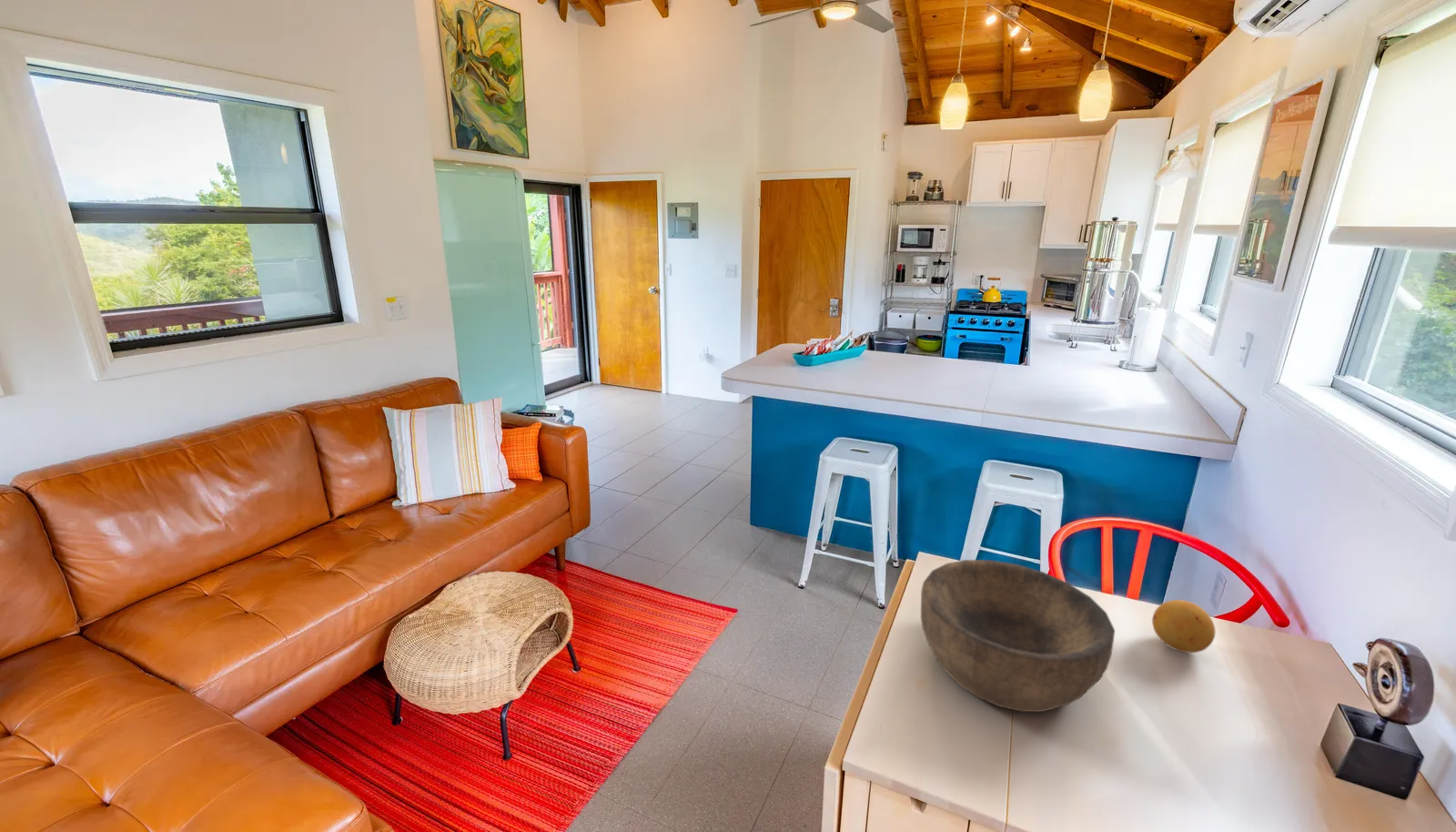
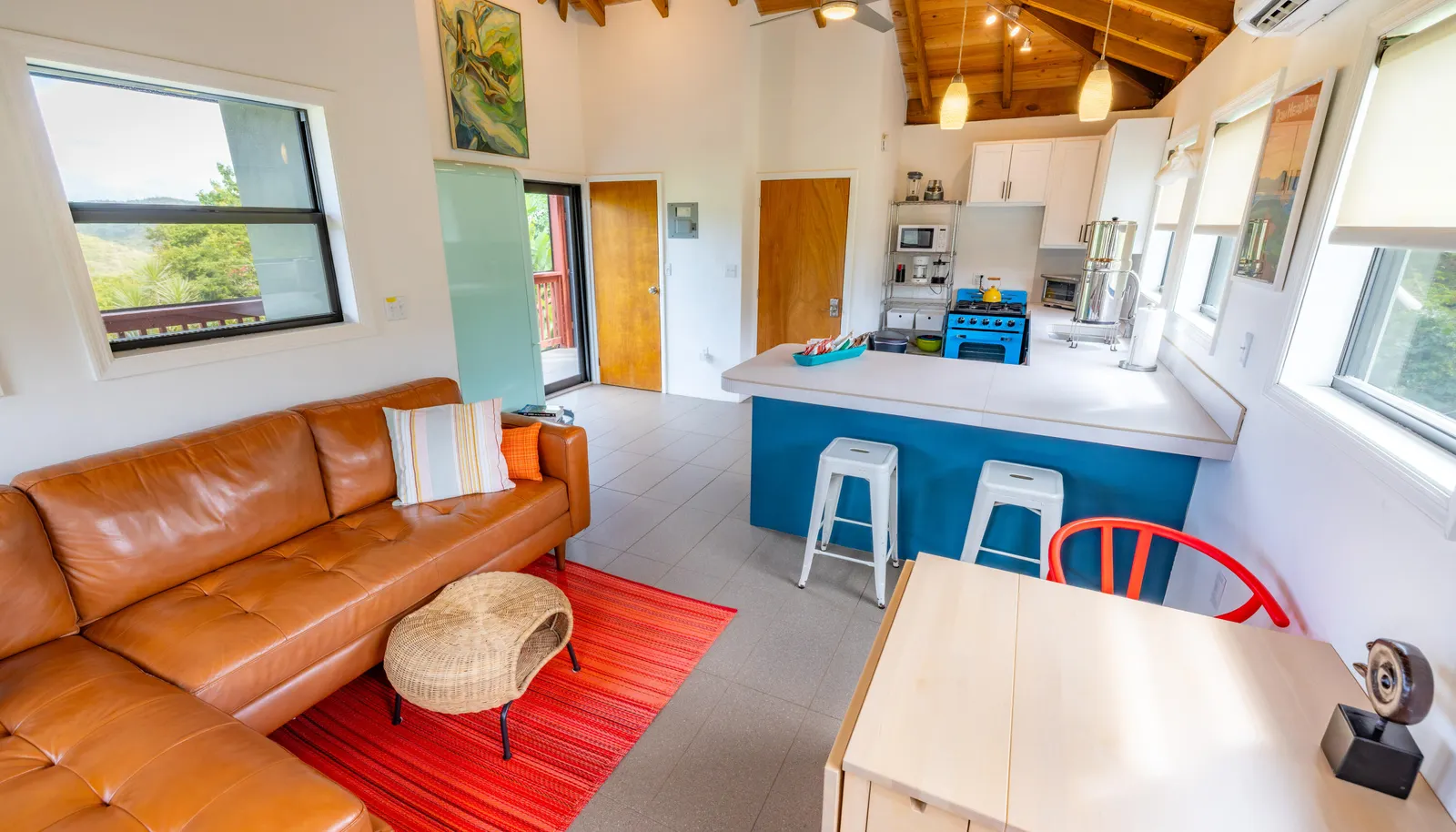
- bowl (1007, 634)
- fruit (1183, 625)
